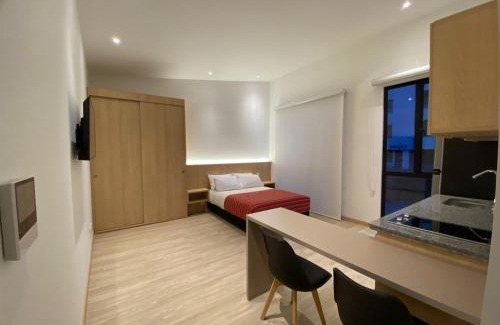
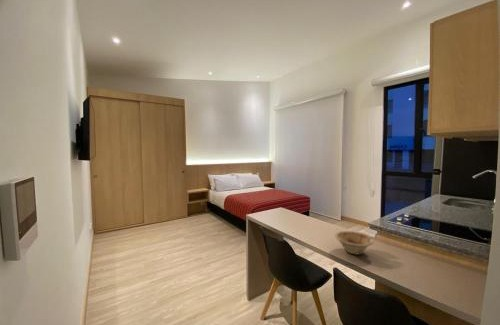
+ dish (353, 244)
